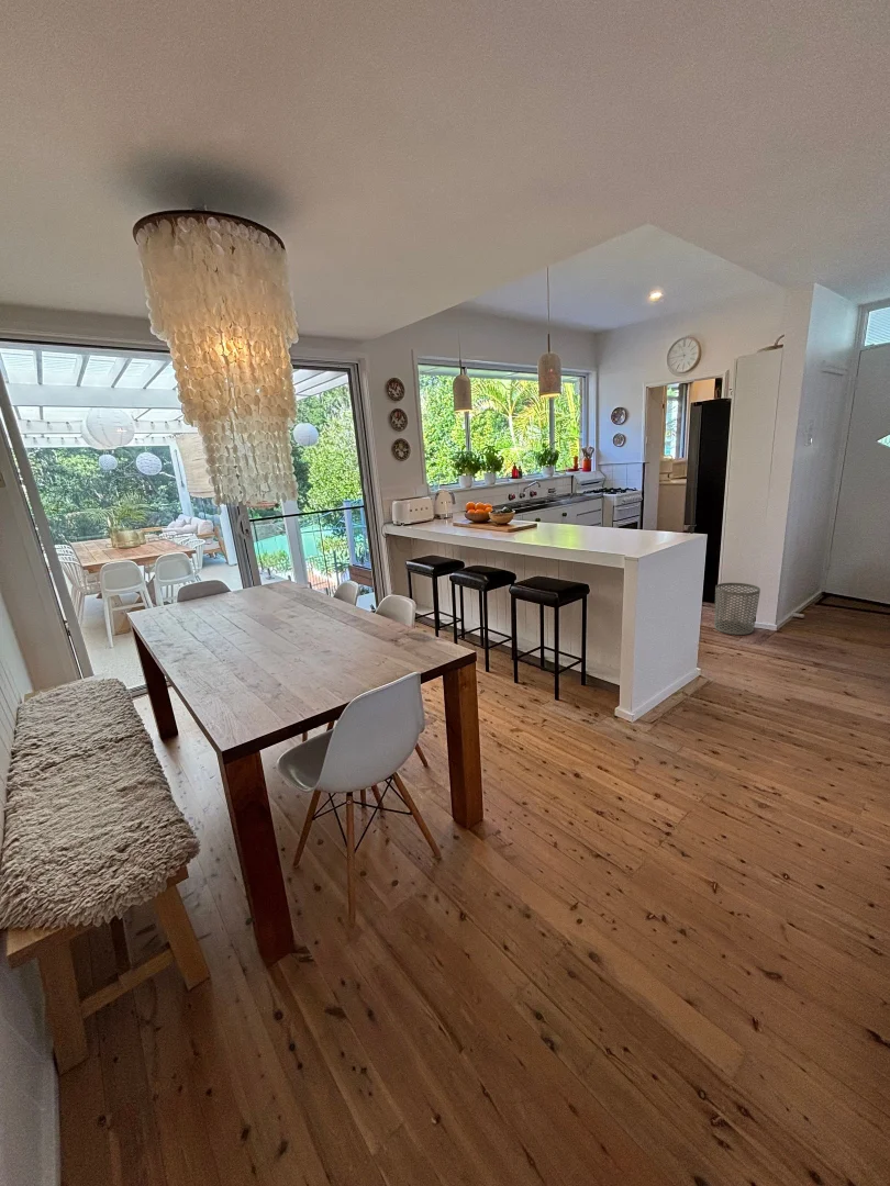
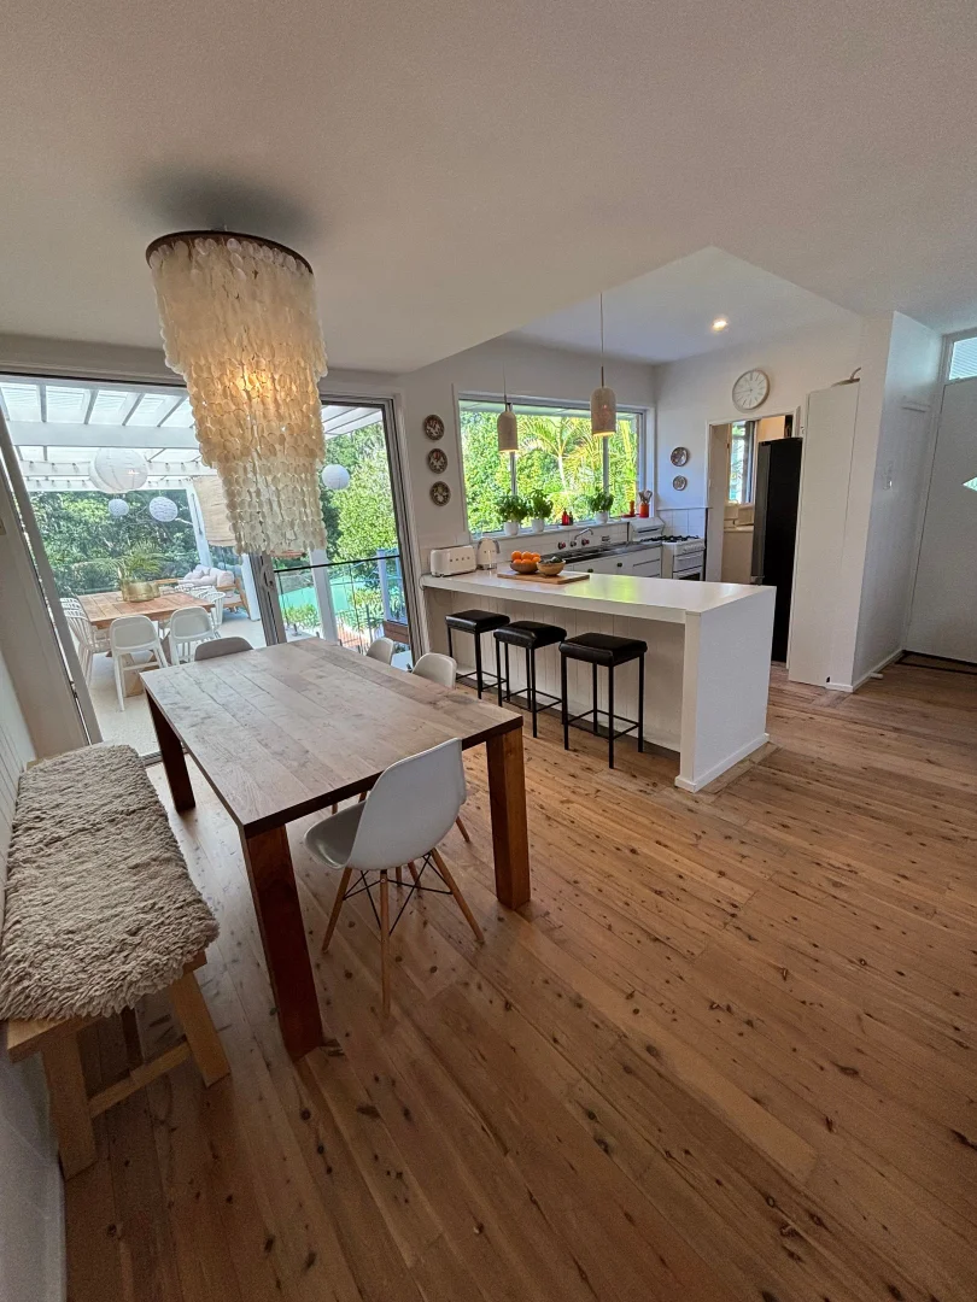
- waste bin (735, 608)
